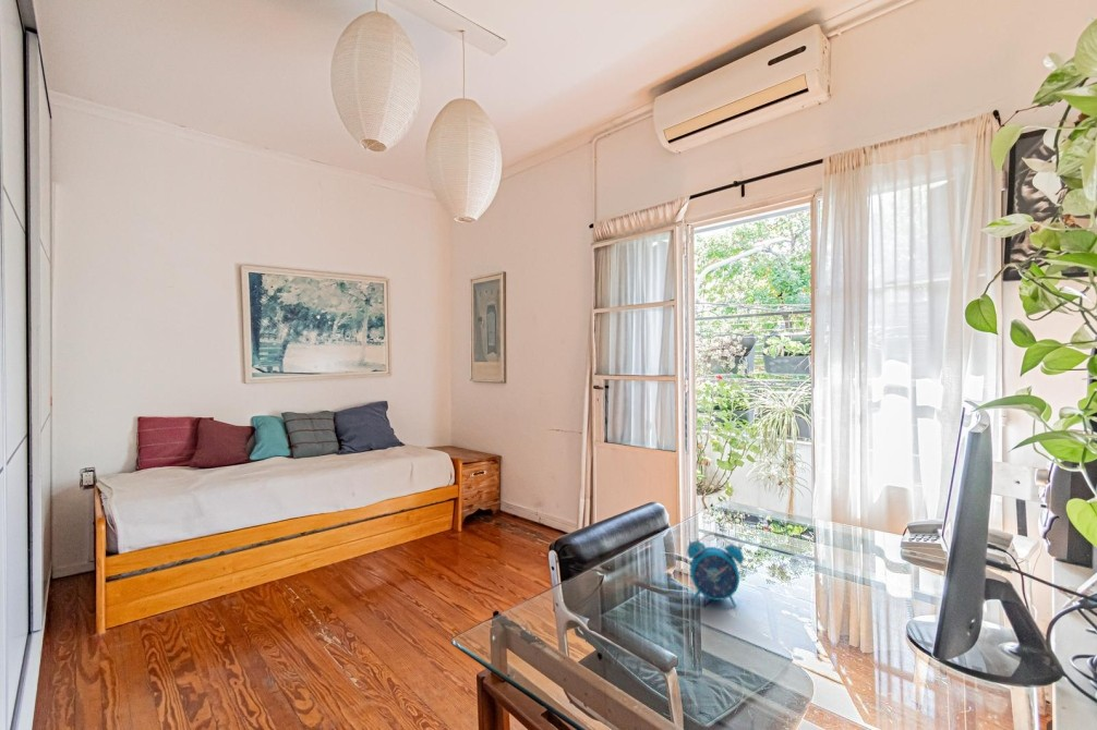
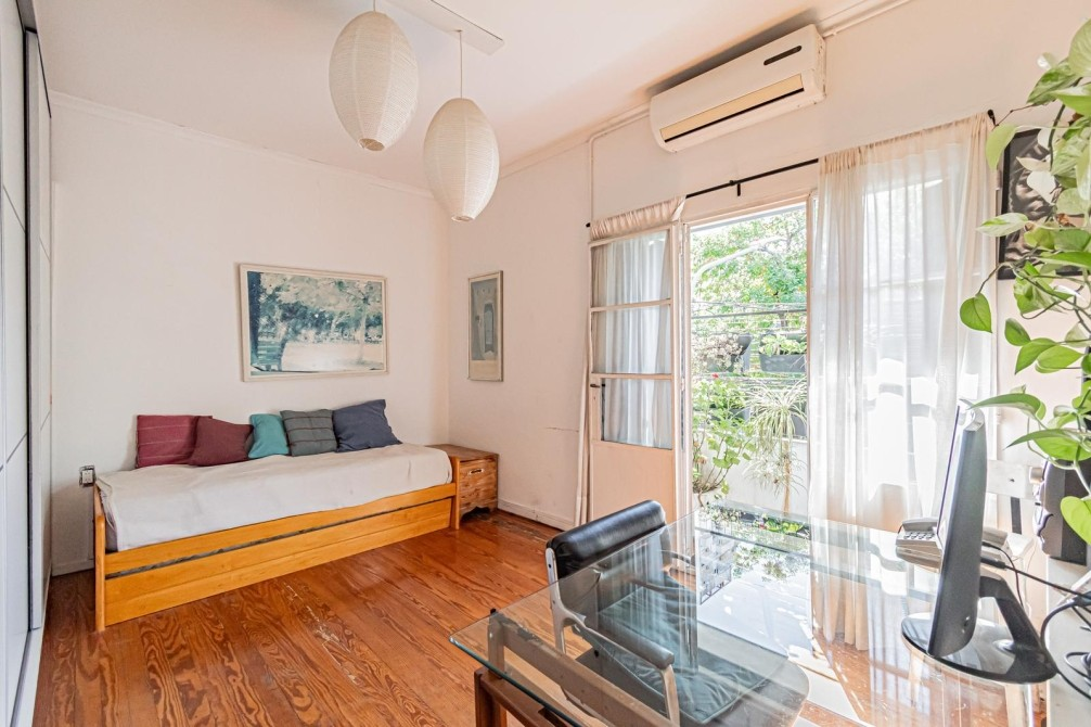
- alarm clock (714, 568)
